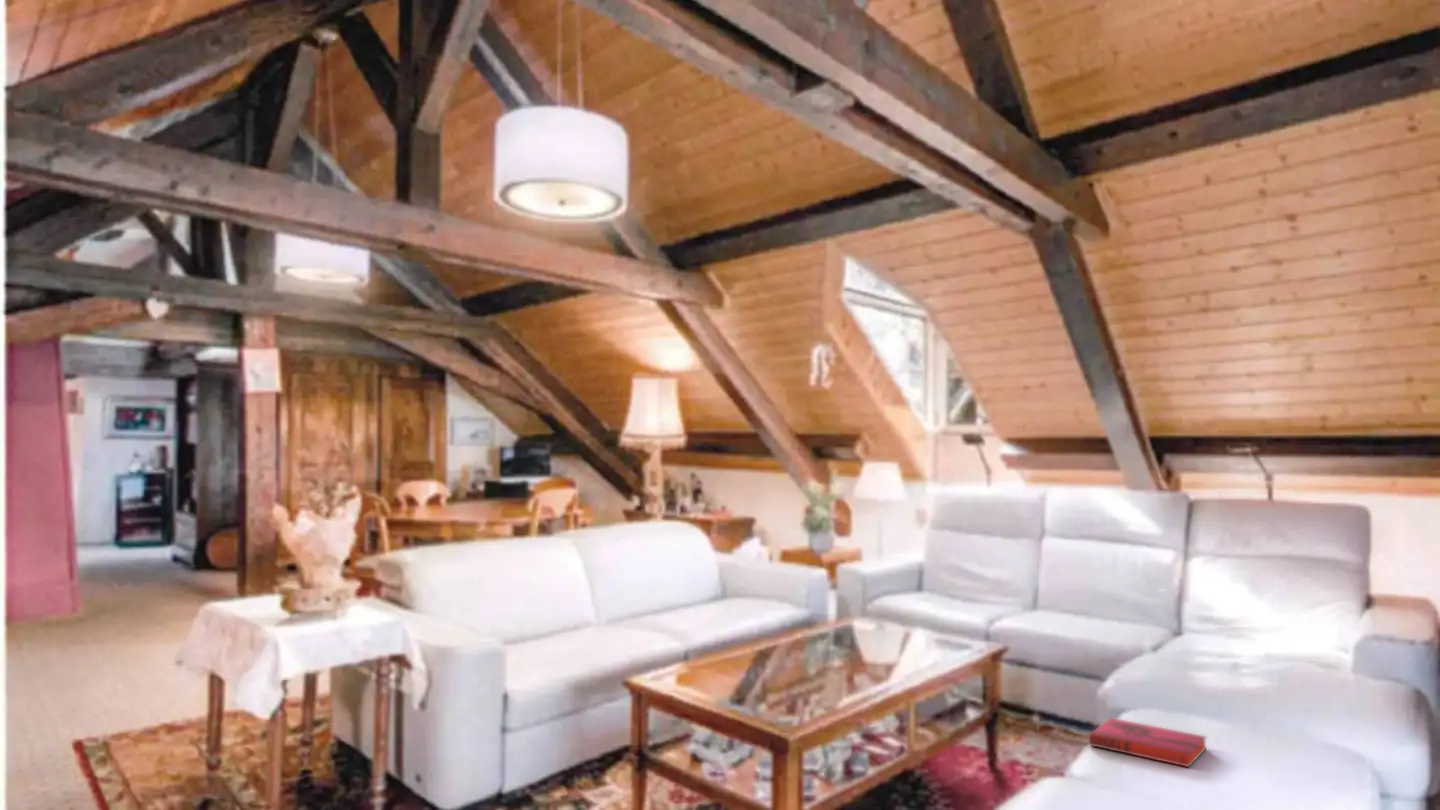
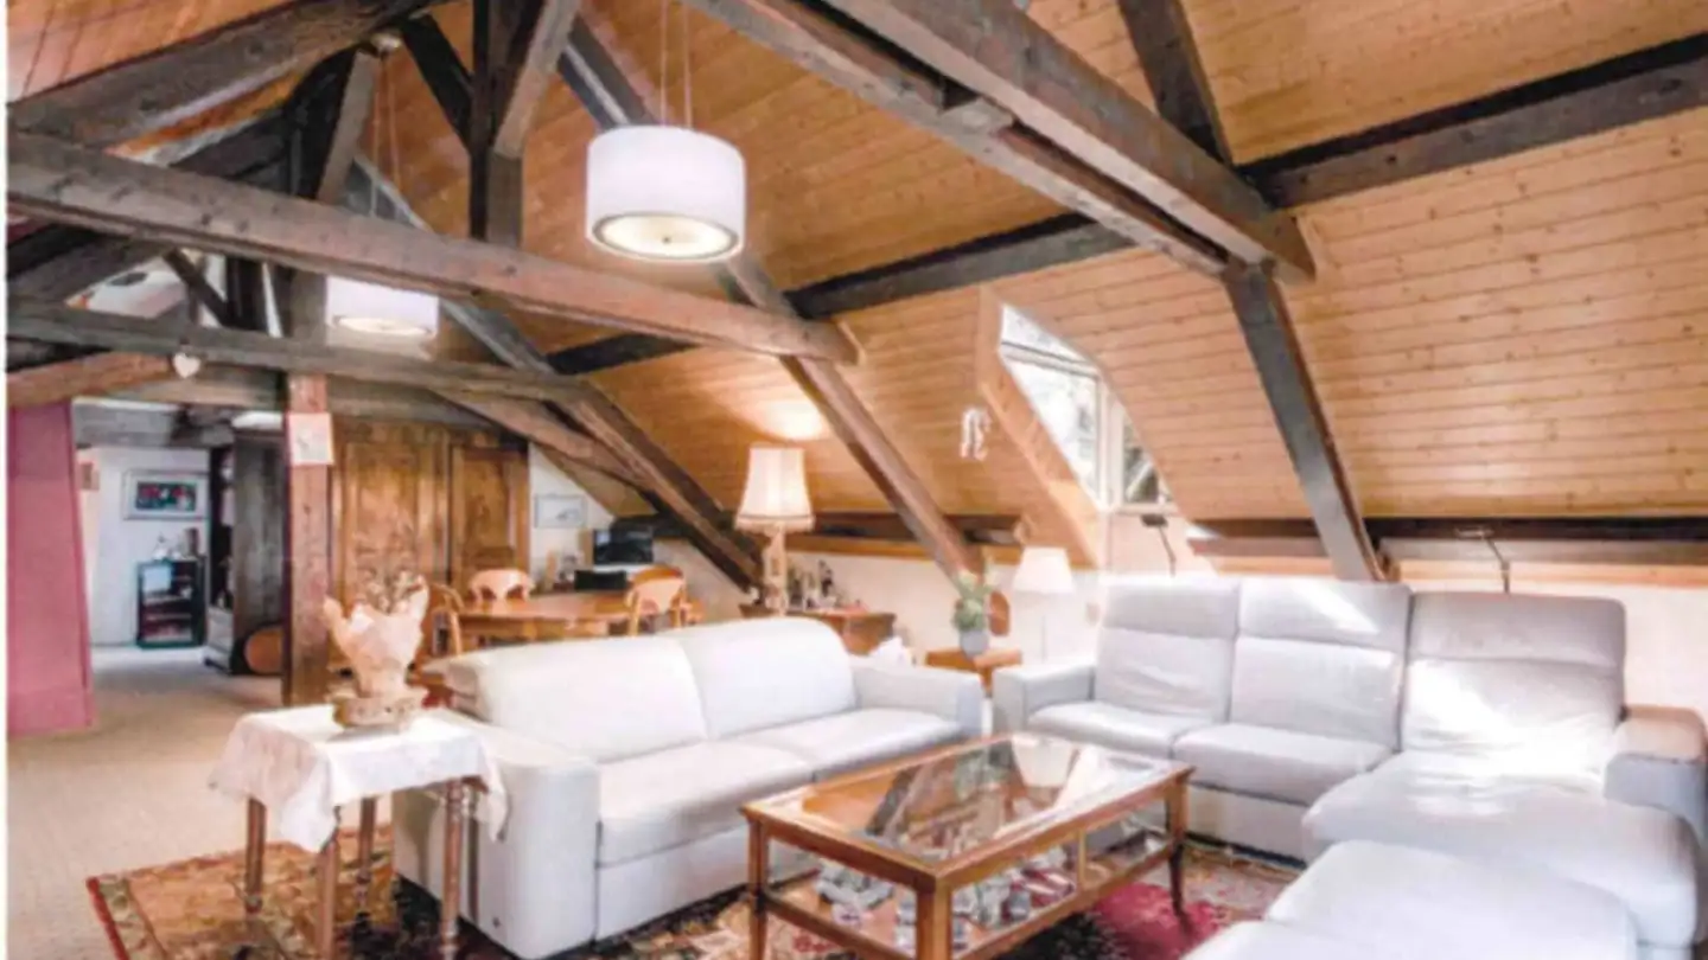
- hardback book (1147, 741)
